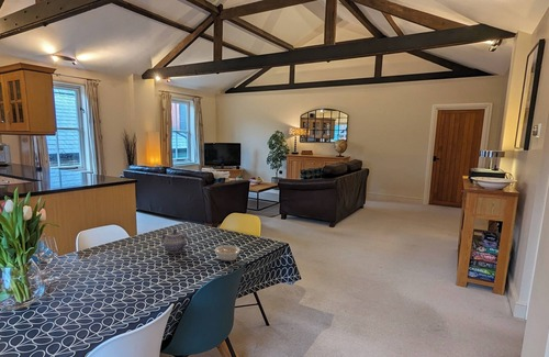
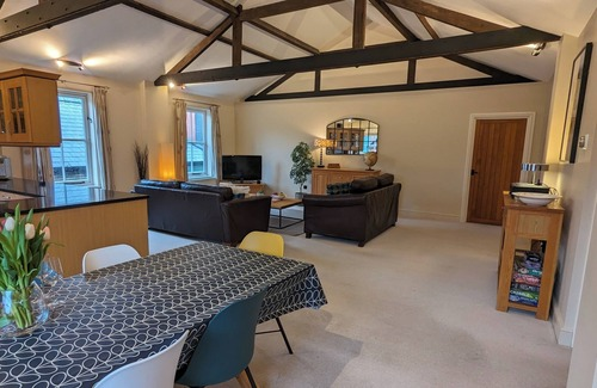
- teapot (175, 239)
- legume (226, 253)
